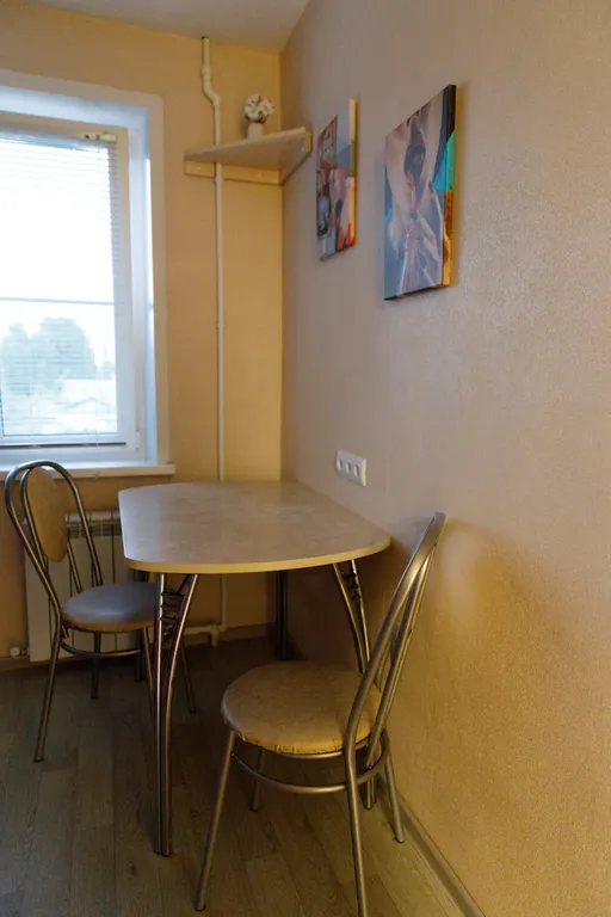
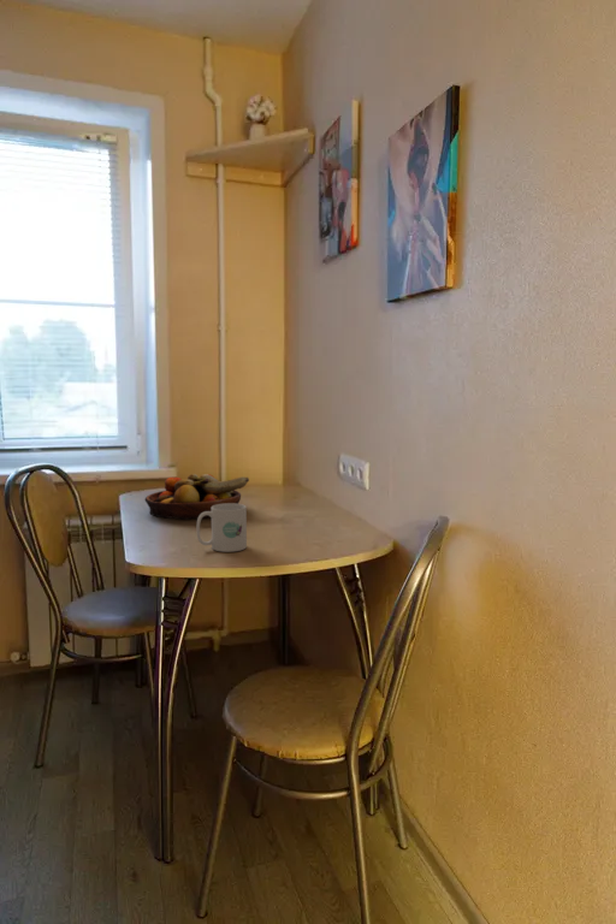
+ mug (221, 527)
+ fruit bowl (195, 491)
